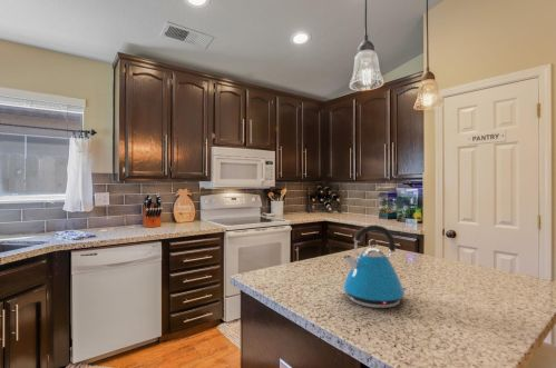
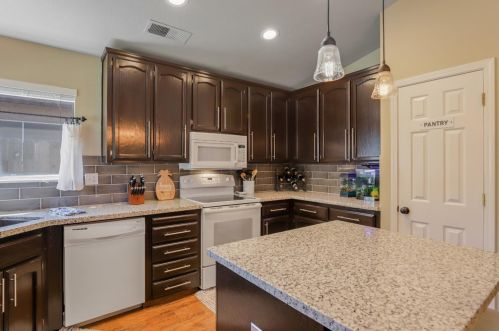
- kettle (374, 260)
